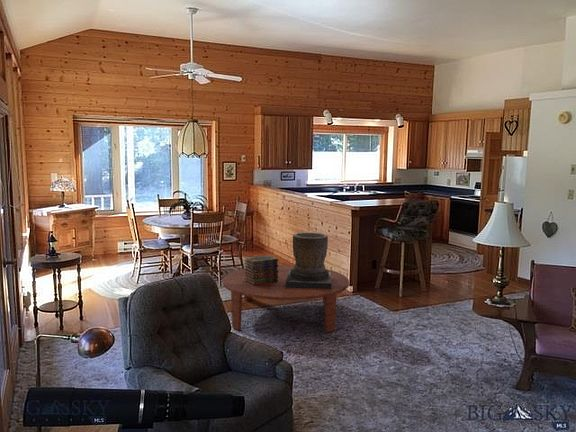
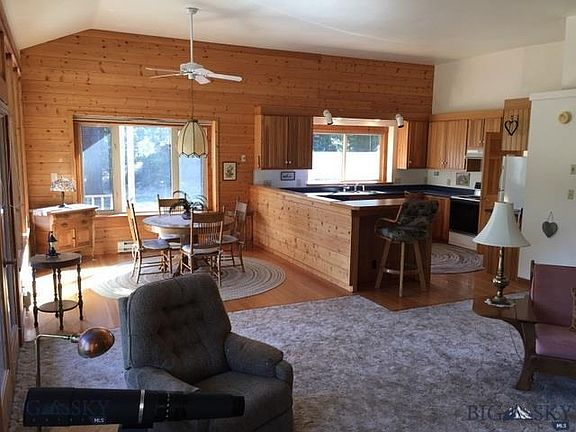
- book stack (261, 269)
- coffee table (285, 296)
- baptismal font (309, 258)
